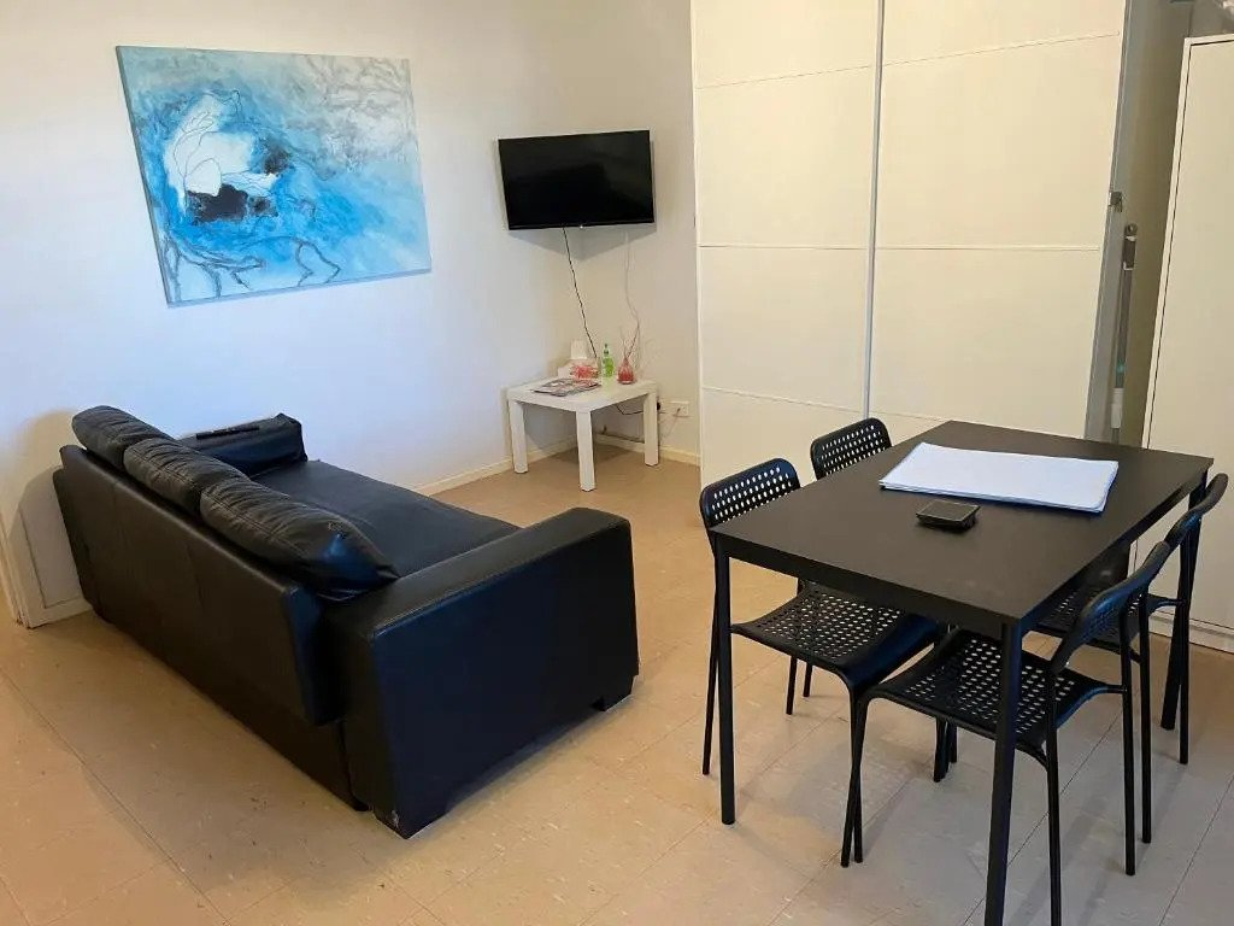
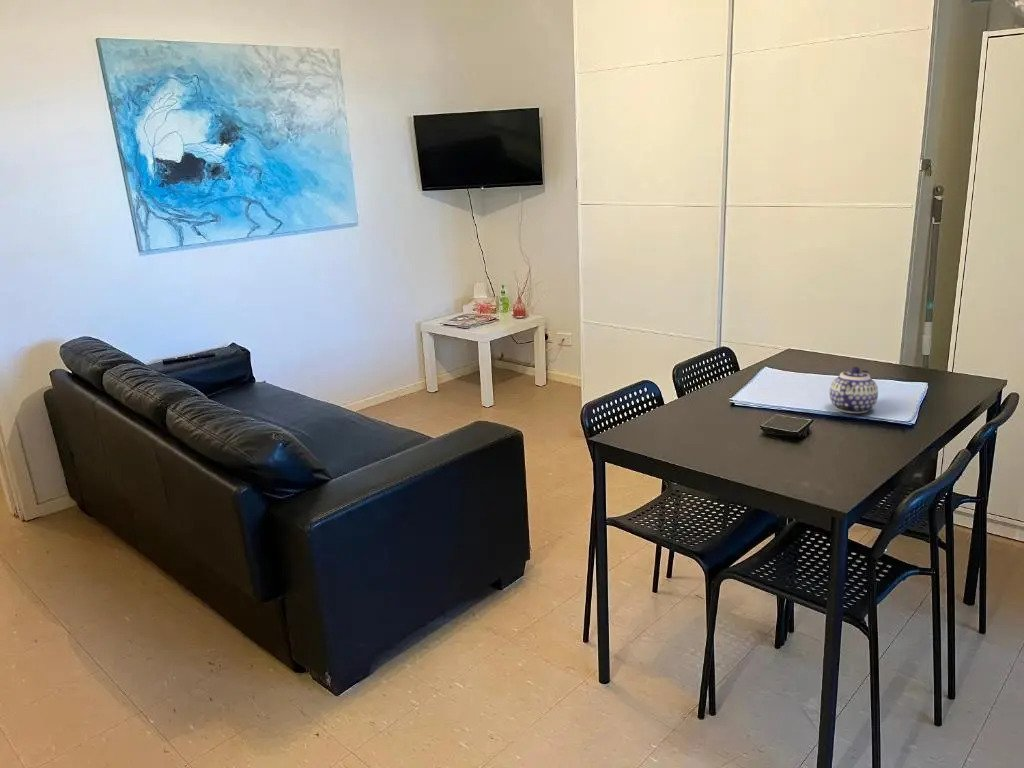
+ teapot (853, 388)
